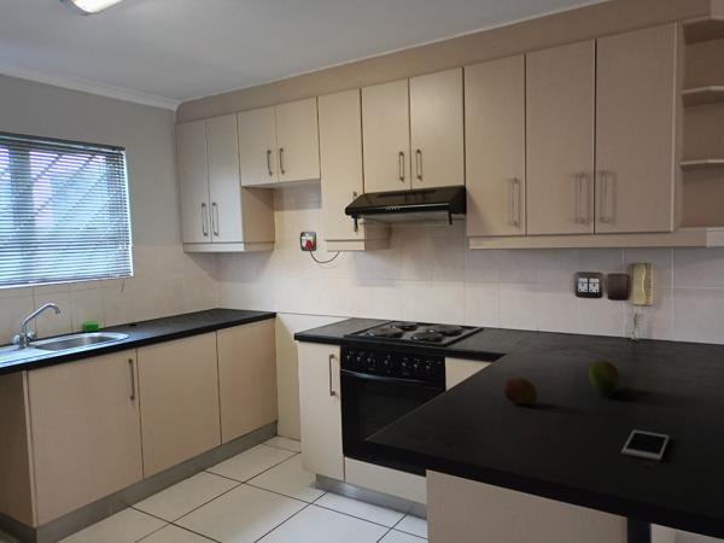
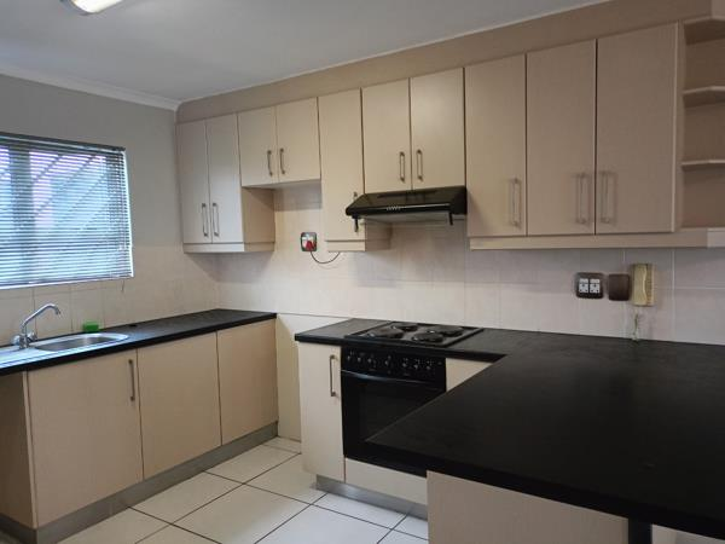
- cell phone (646, 444)
- fruit (603, 376)
- fruit (520, 390)
